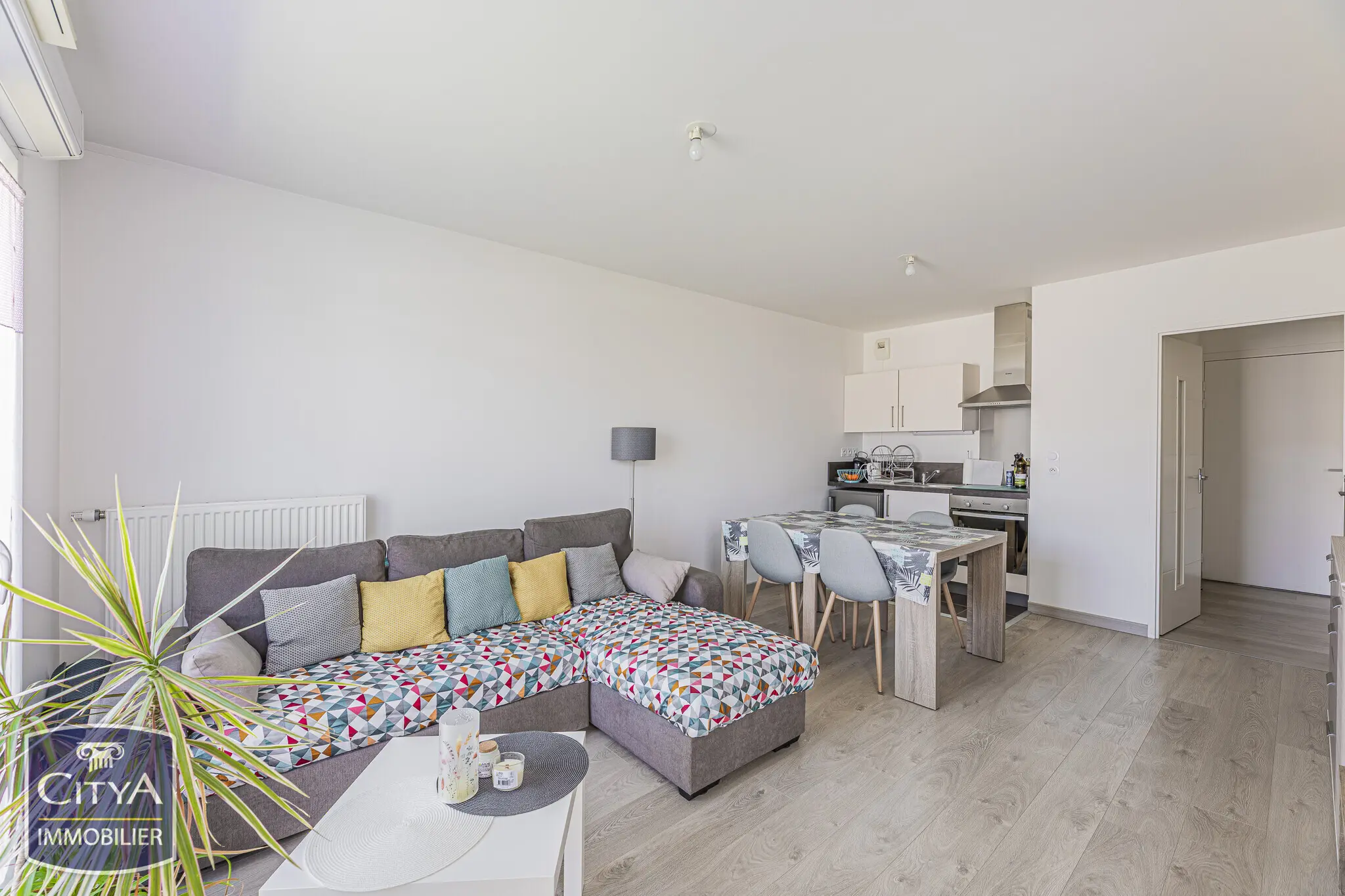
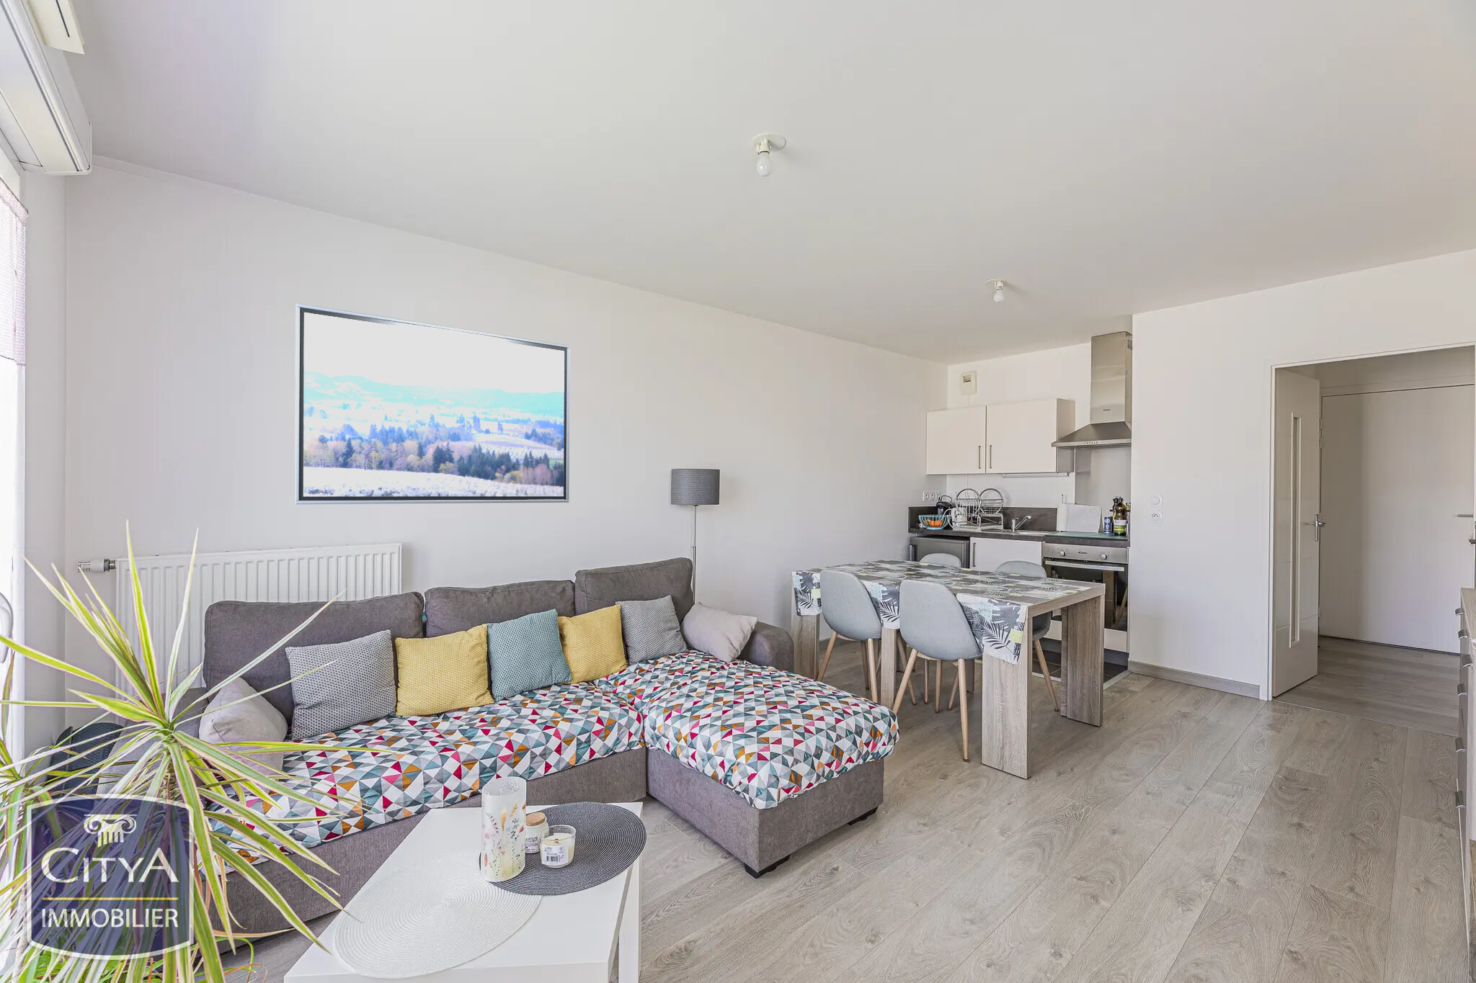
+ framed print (448, 415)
